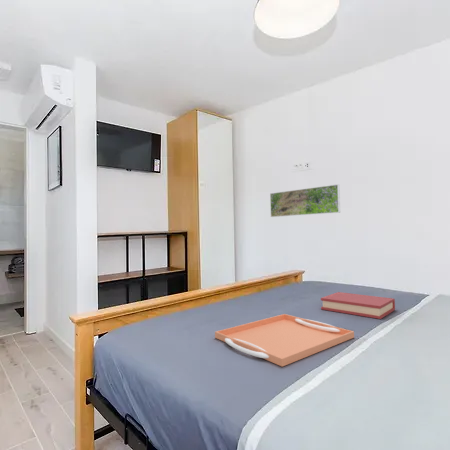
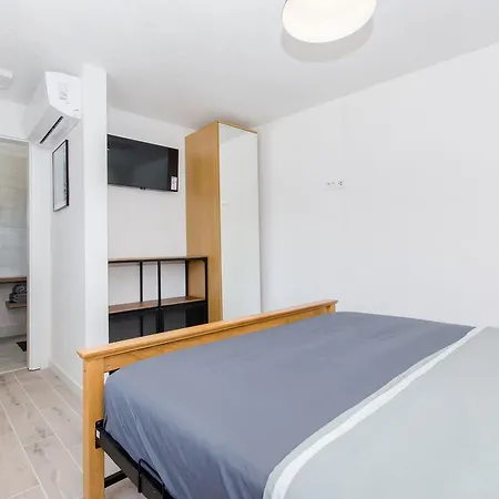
- hardback book (357, 303)
- serving tray (283, 334)
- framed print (302, 202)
